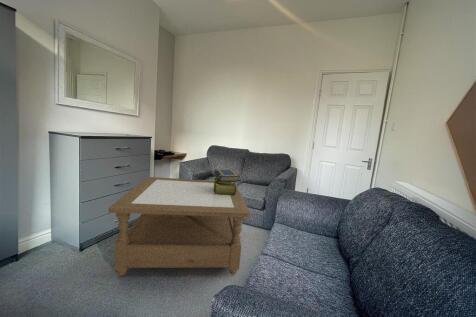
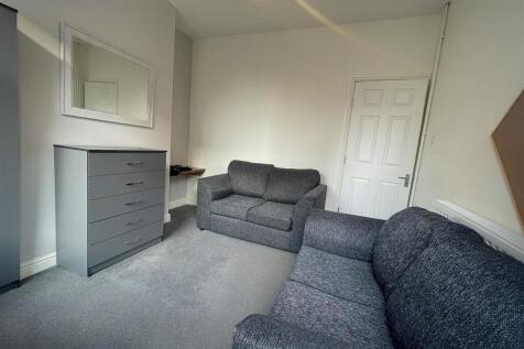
- coffee table (187, 218)
- stack of books (225, 181)
